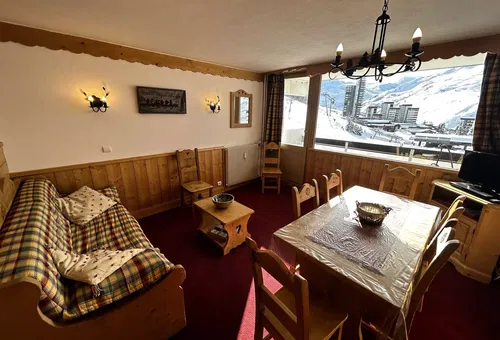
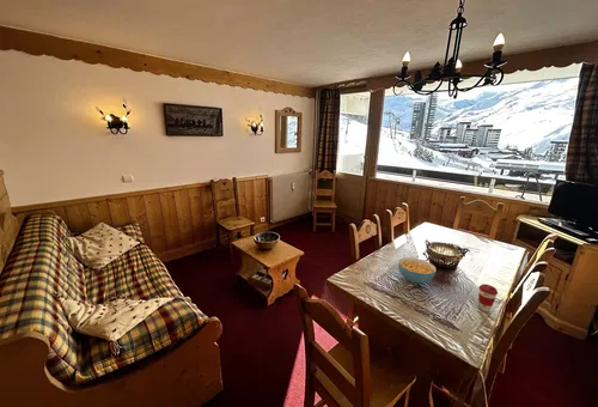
+ coffee cup (486, 298)
+ cereal bowl (415, 273)
